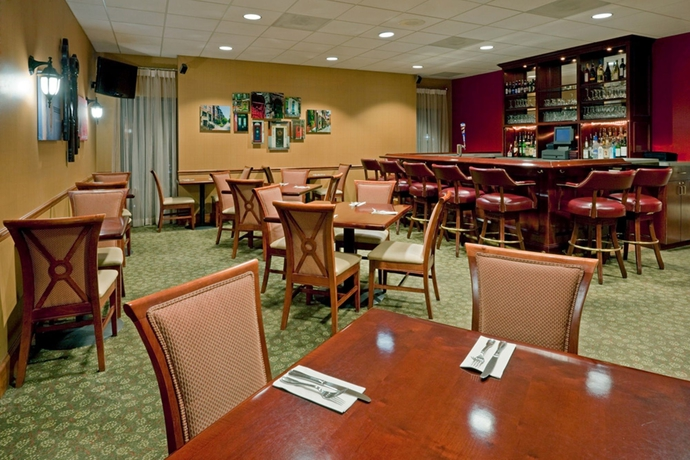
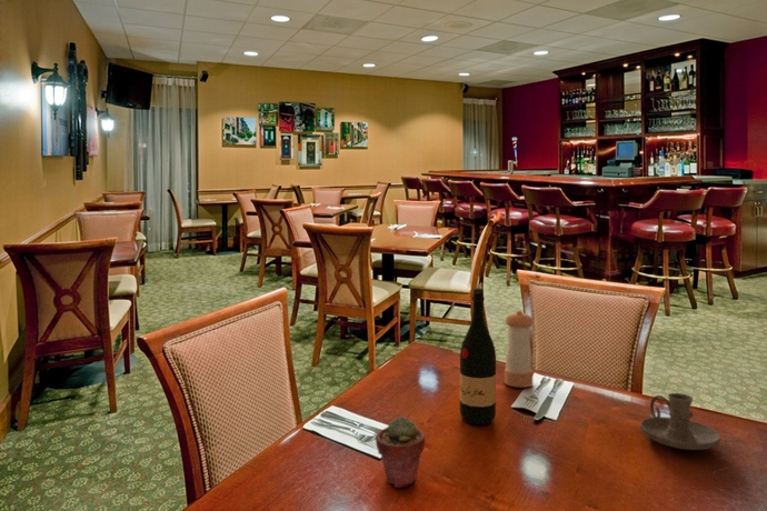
+ candle holder (675, 415)
+ wine bottle (477, 353)
+ potted succulent (400, 448)
+ pepper shaker (518, 347)
